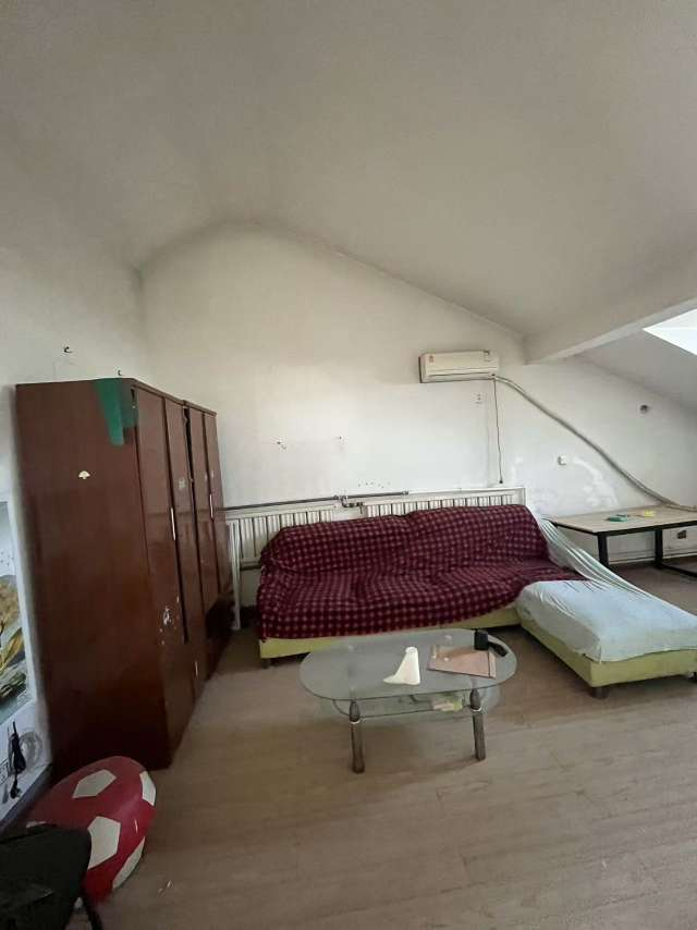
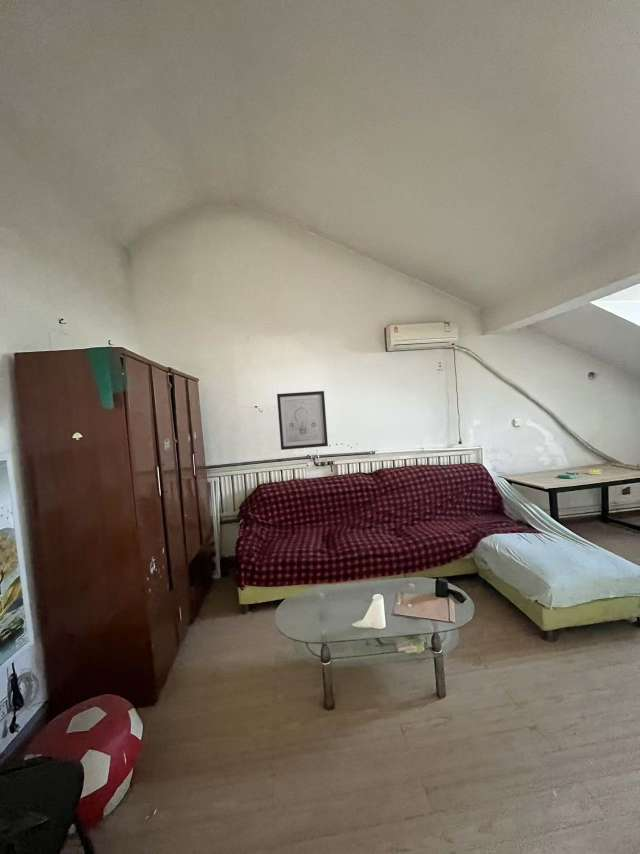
+ wall art (302, 420)
